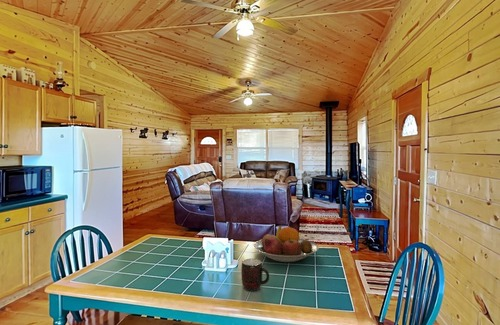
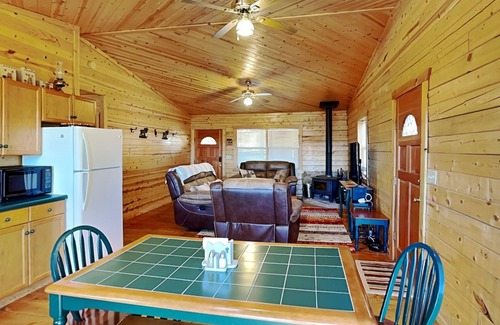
- mug (255, 275)
- fruit bowl (285, 243)
